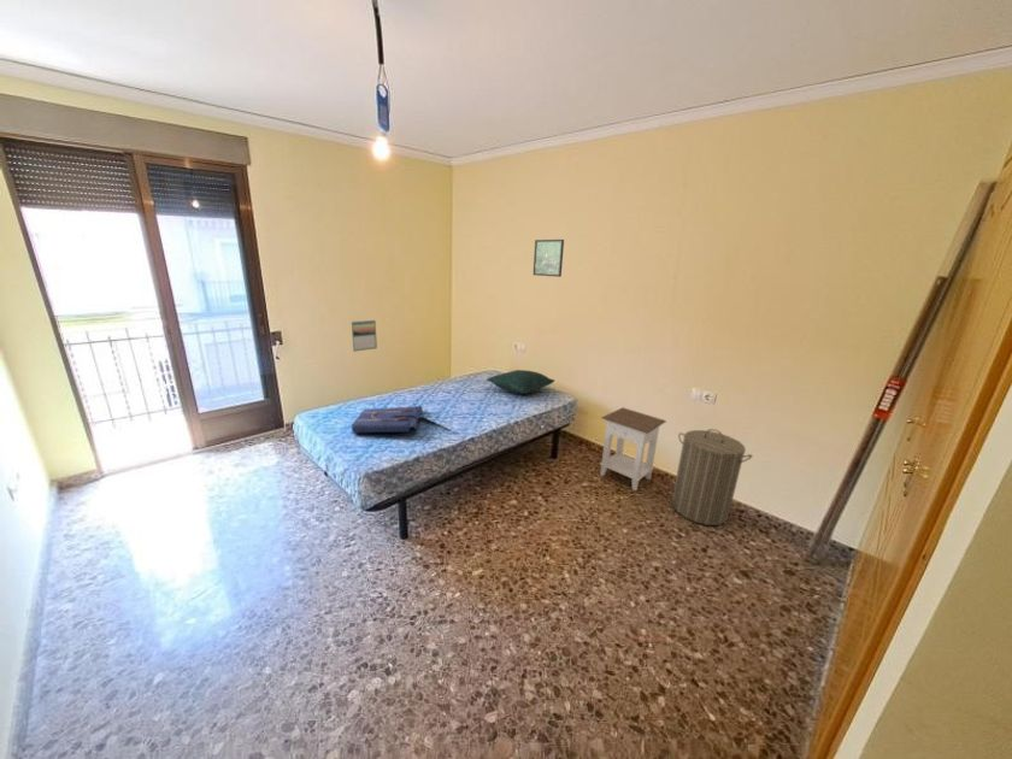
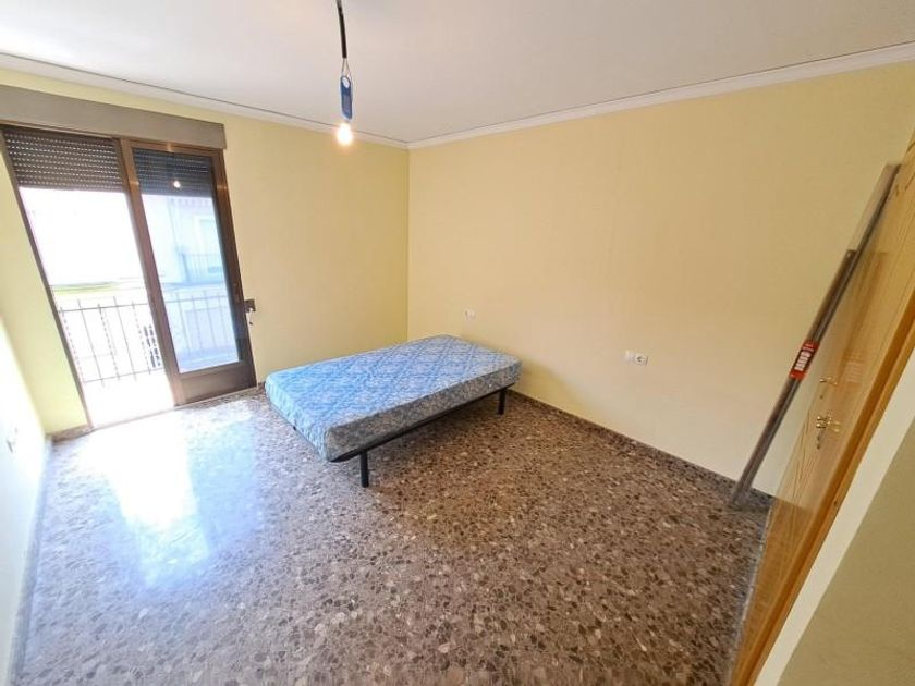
- calendar (364, 335)
- laundry hamper (707, 470)
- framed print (547, 258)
- pillow (519, 381)
- tote bag (389, 418)
- nightstand (623, 445)
